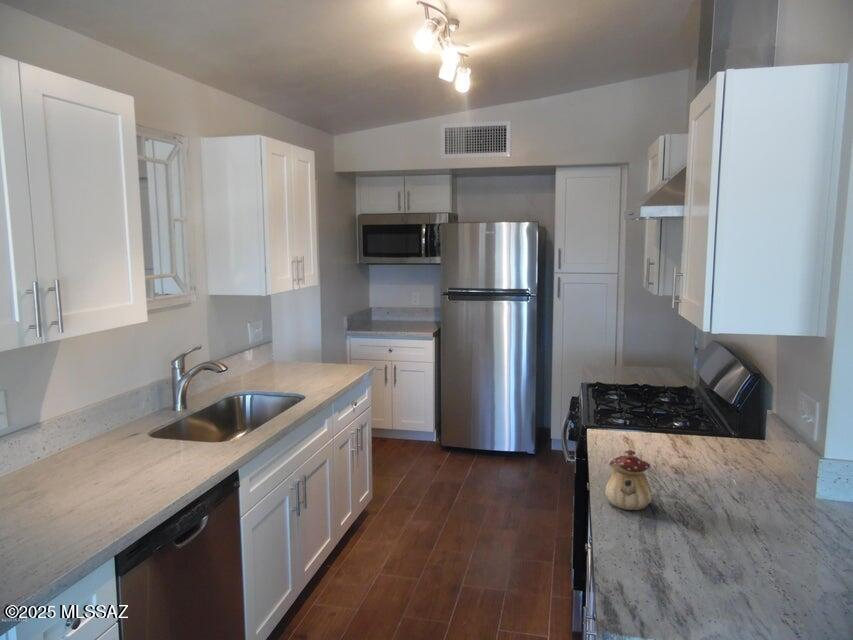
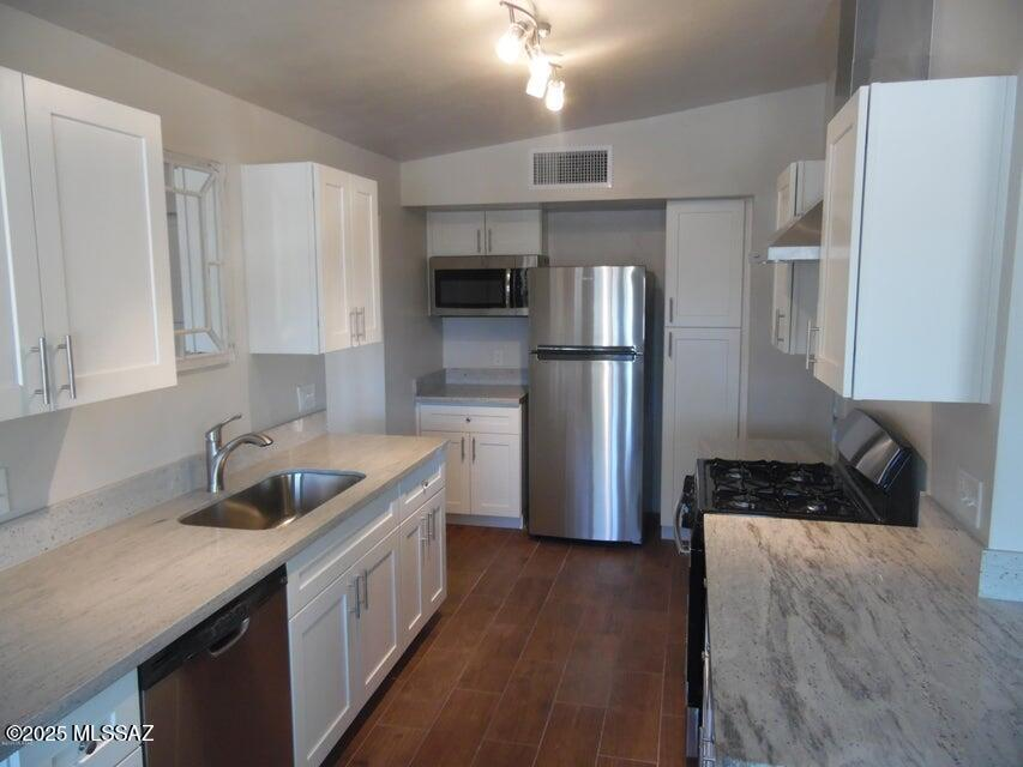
- teapot (629, 475)
